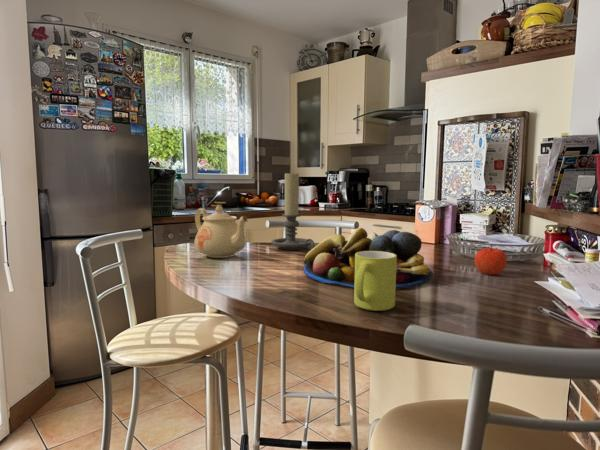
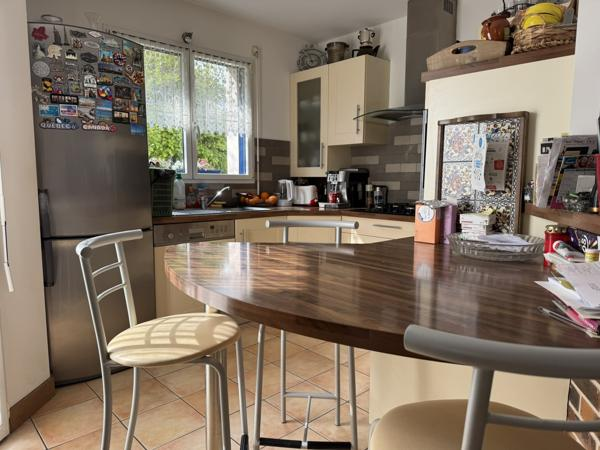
- teapot (220, 230)
- fruit bowl (366, 249)
- apple (490, 259)
- mug (371, 282)
- candle holder (294, 210)
